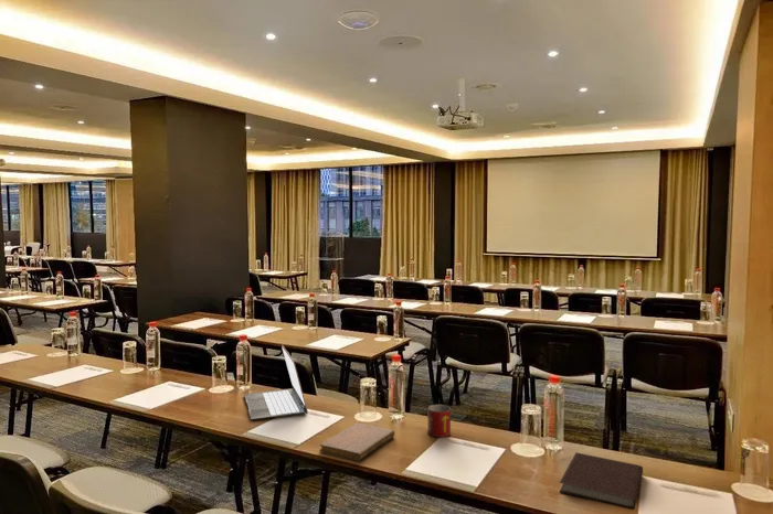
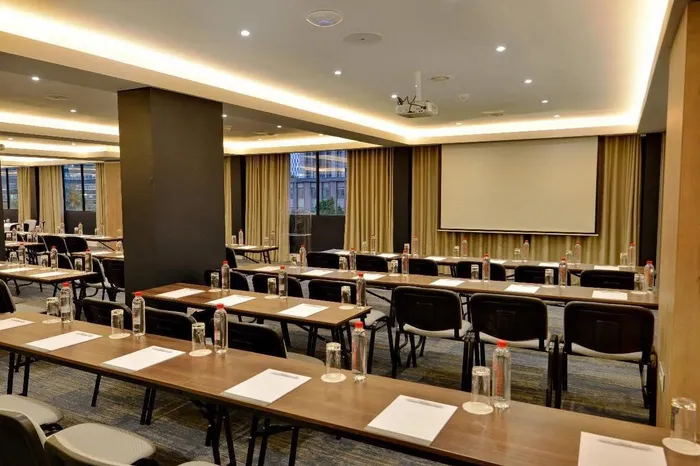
- mug (436, 418)
- laptop (274, 390)
- notebook (358, 440)
- notebook (602, 479)
